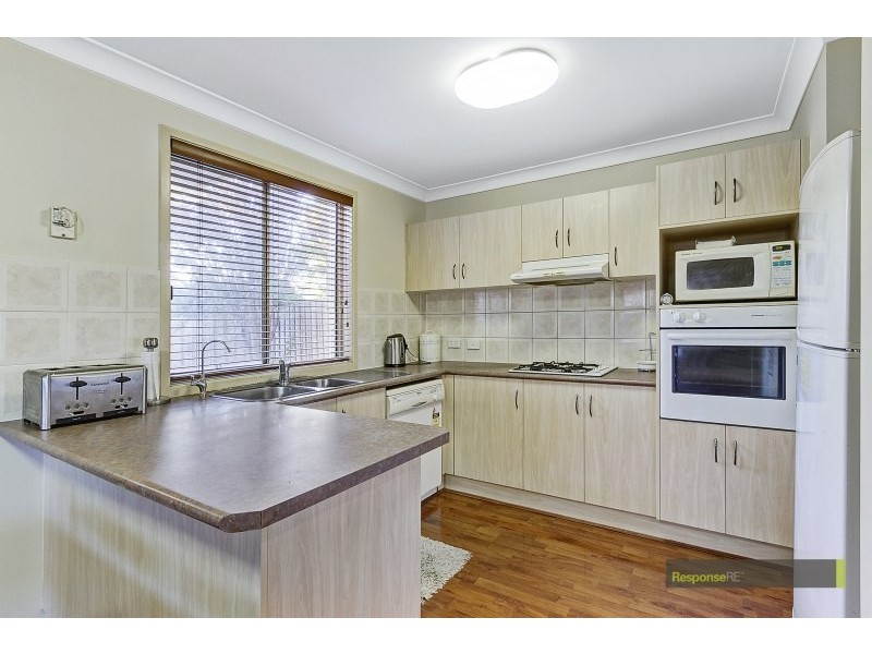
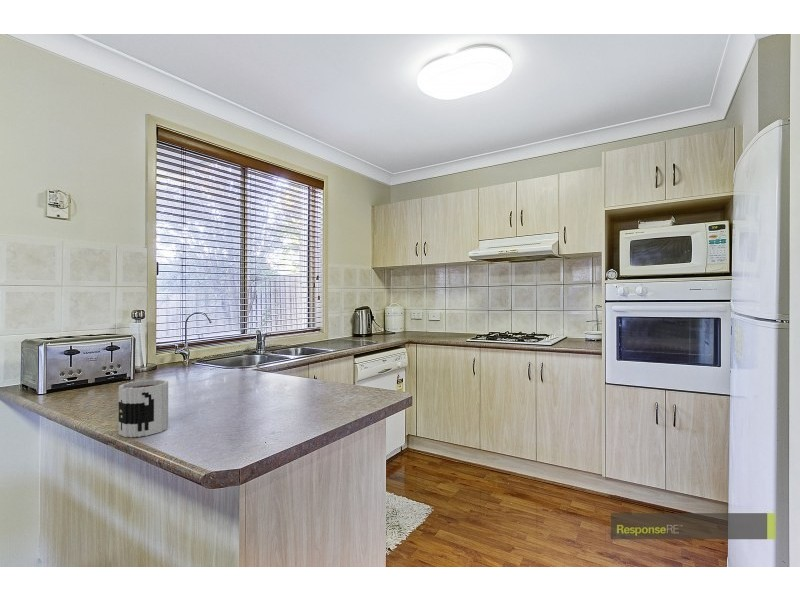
+ mug (139, 405)
